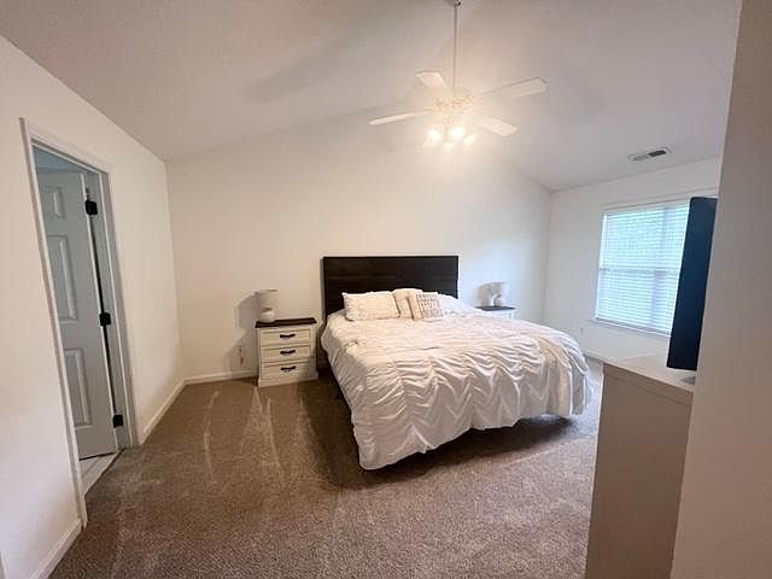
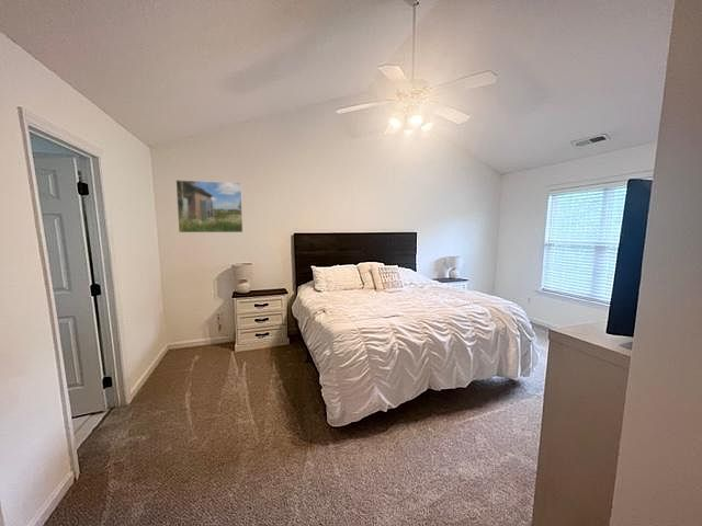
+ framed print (211, 207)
